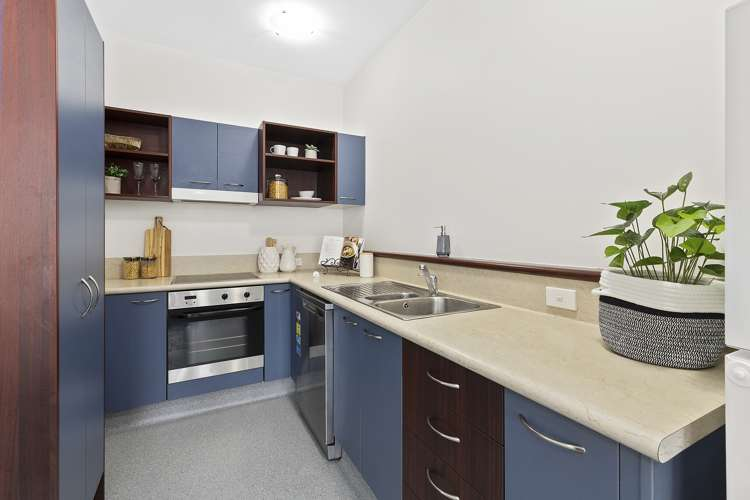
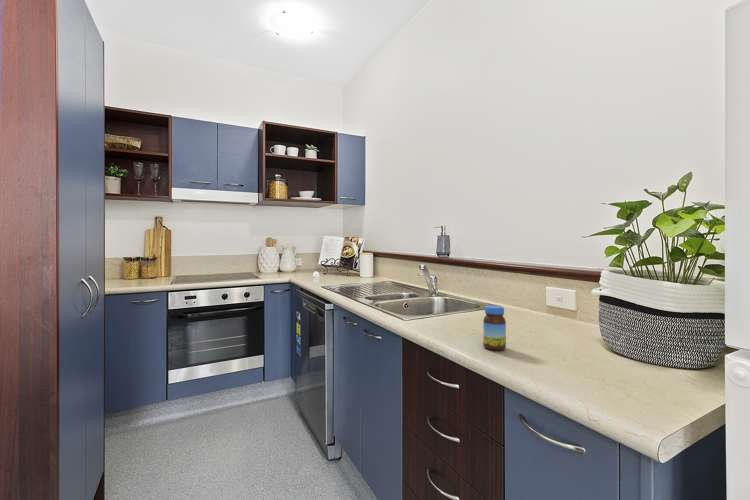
+ jar (494, 326)
